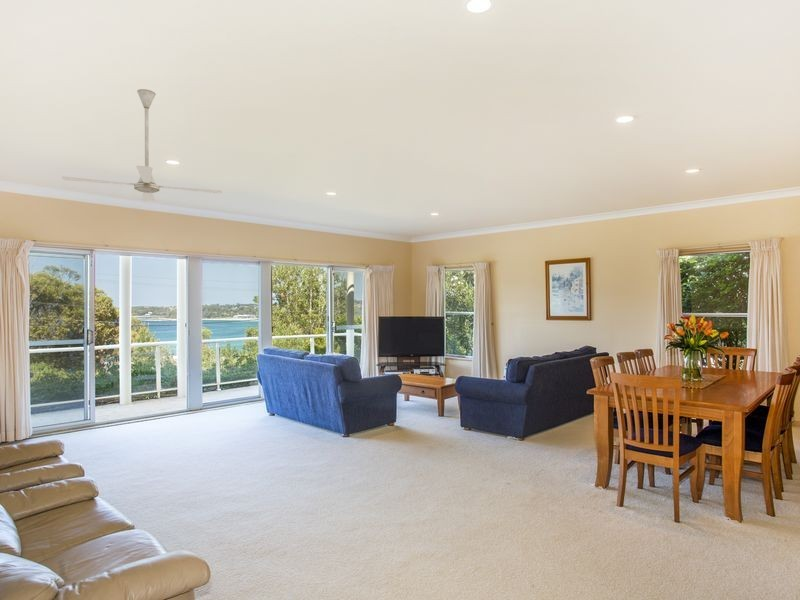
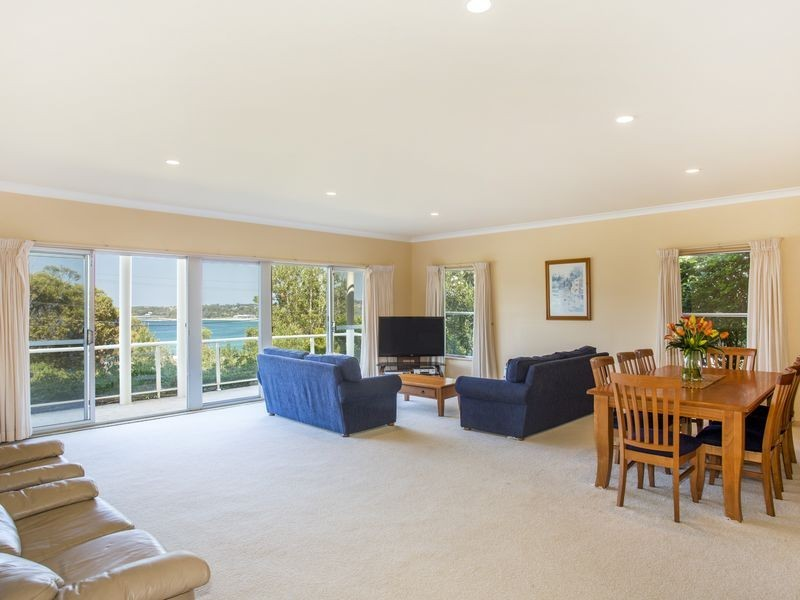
- ceiling fan (146, 141)
